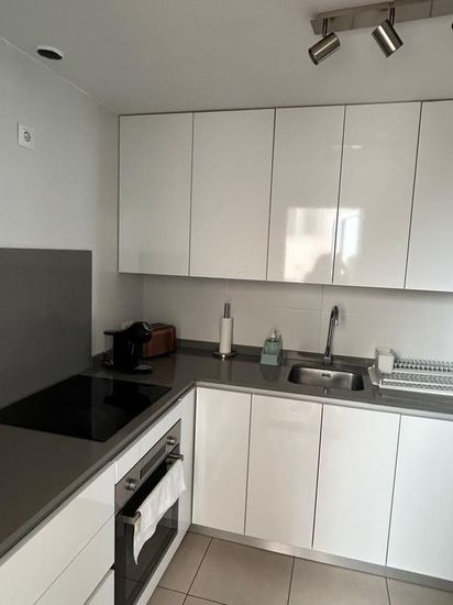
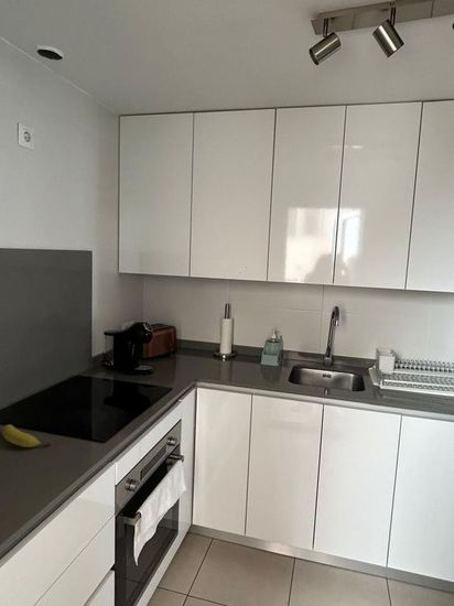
+ fruit (19, 434)
